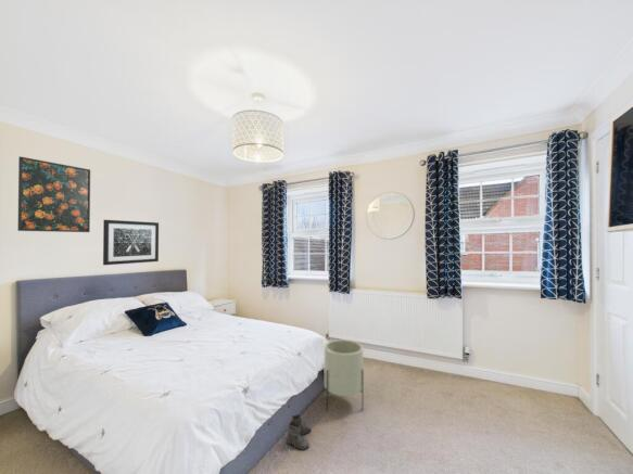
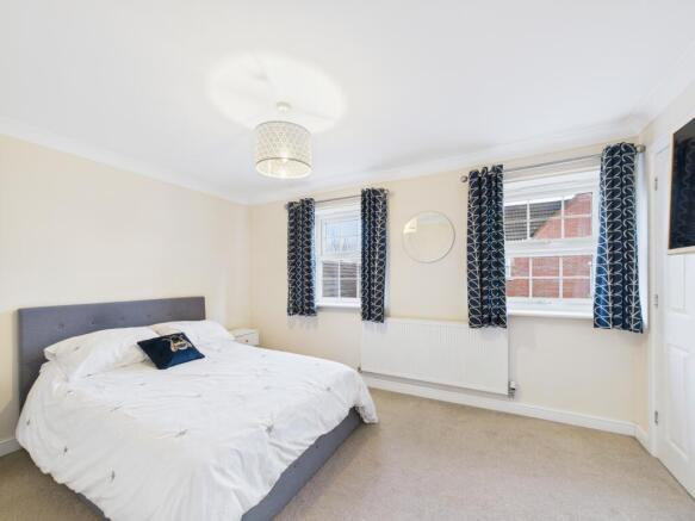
- boots (299, 430)
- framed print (56, 197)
- planter (343, 375)
- wall art (132, 242)
